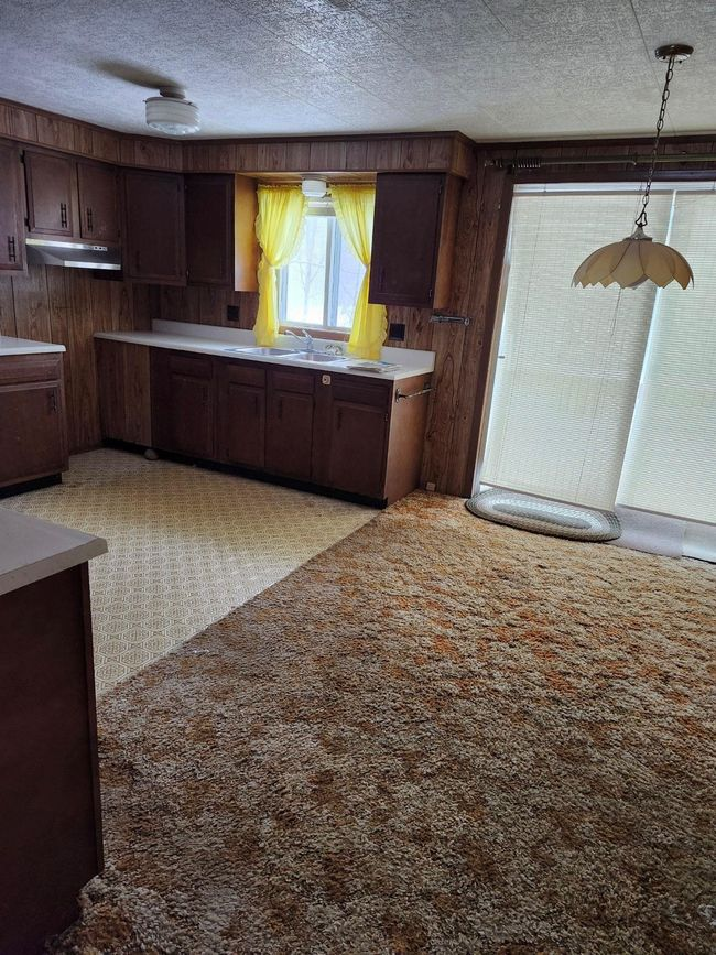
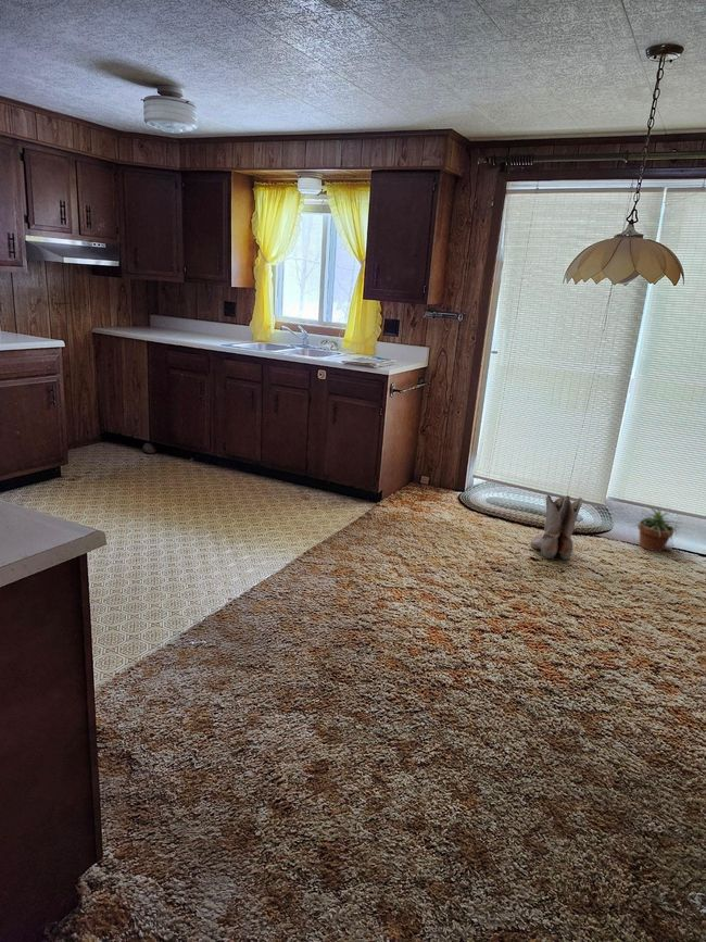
+ boots (556, 520)
+ potted plant (656, 527)
